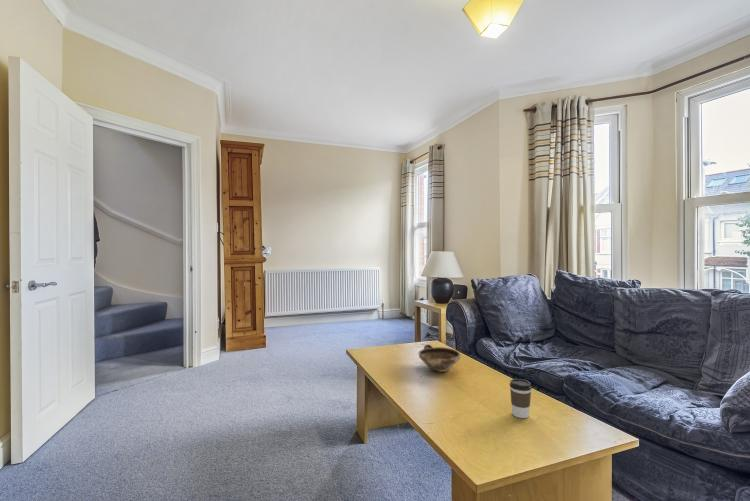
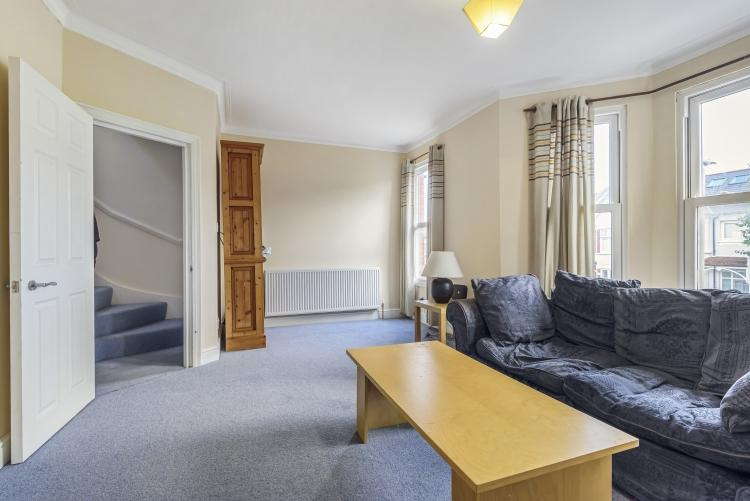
- coffee cup (520, 398)
- bowl (439, 360)
